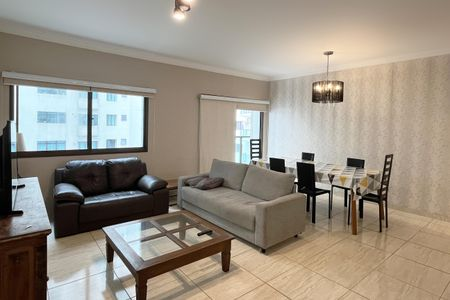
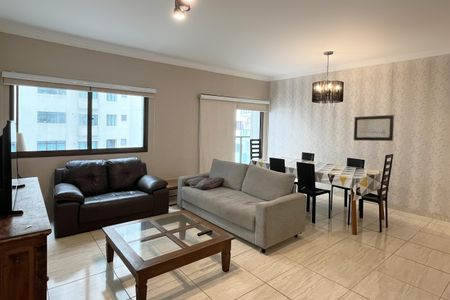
+ wall art (372, 128)
